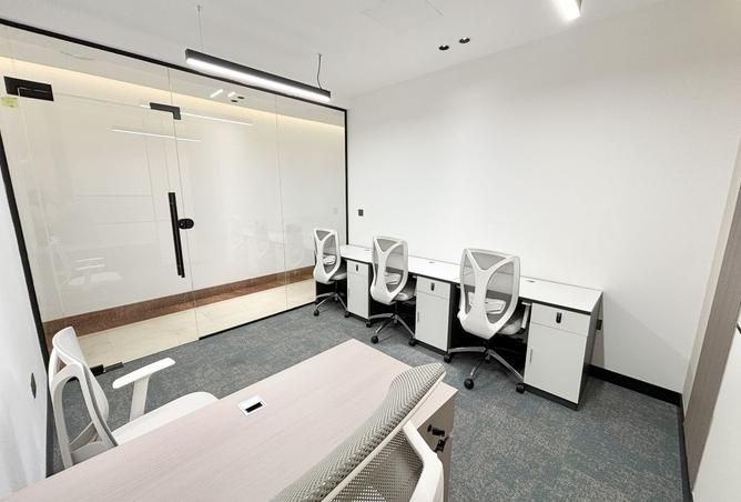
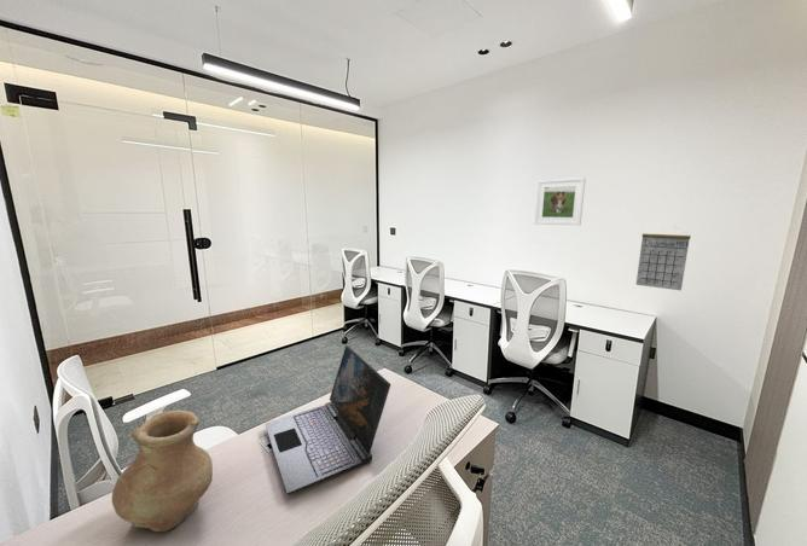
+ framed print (558, 202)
+ calendar (662, 255)
+ laptop (323, 407)
+ vase (164, 469)
